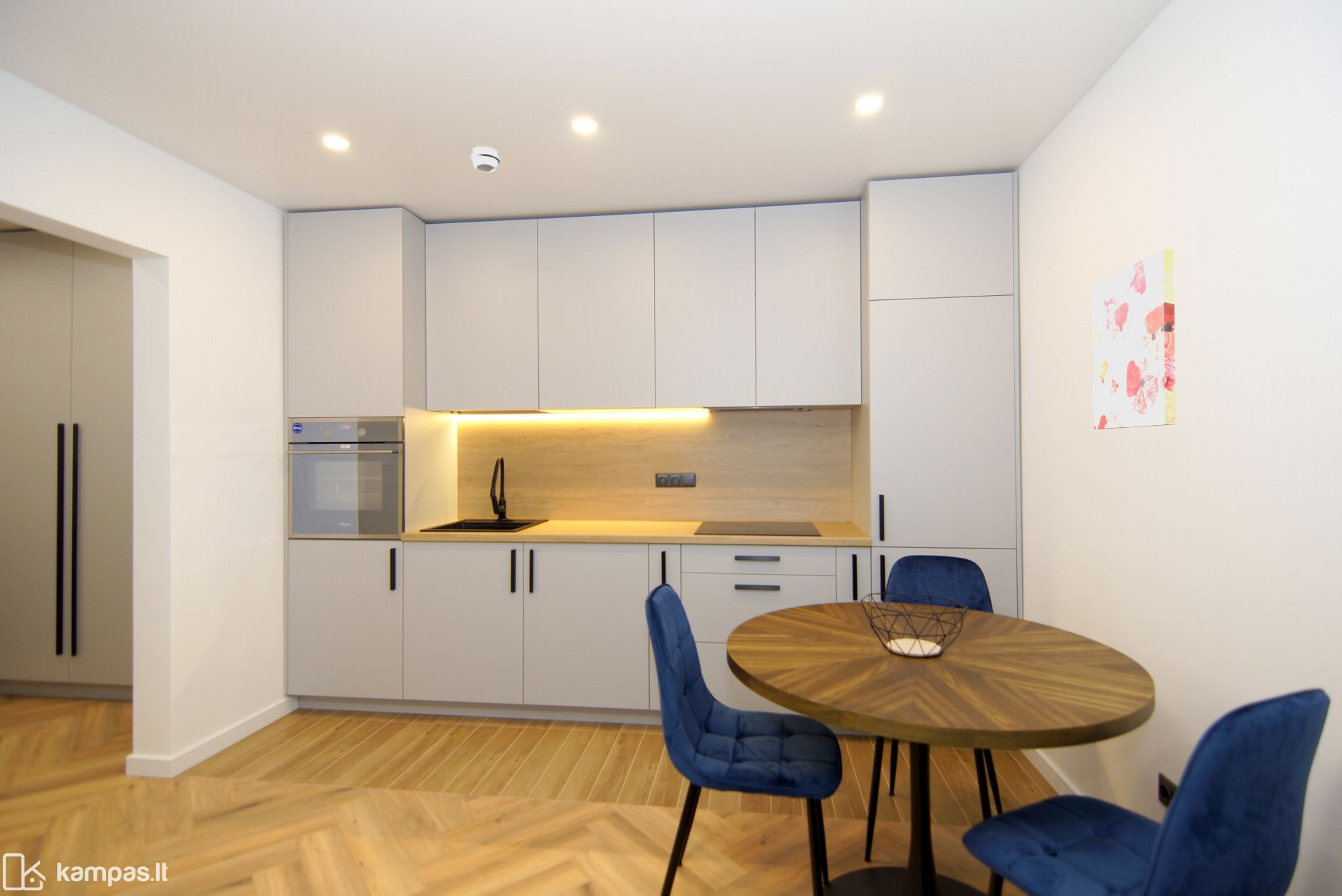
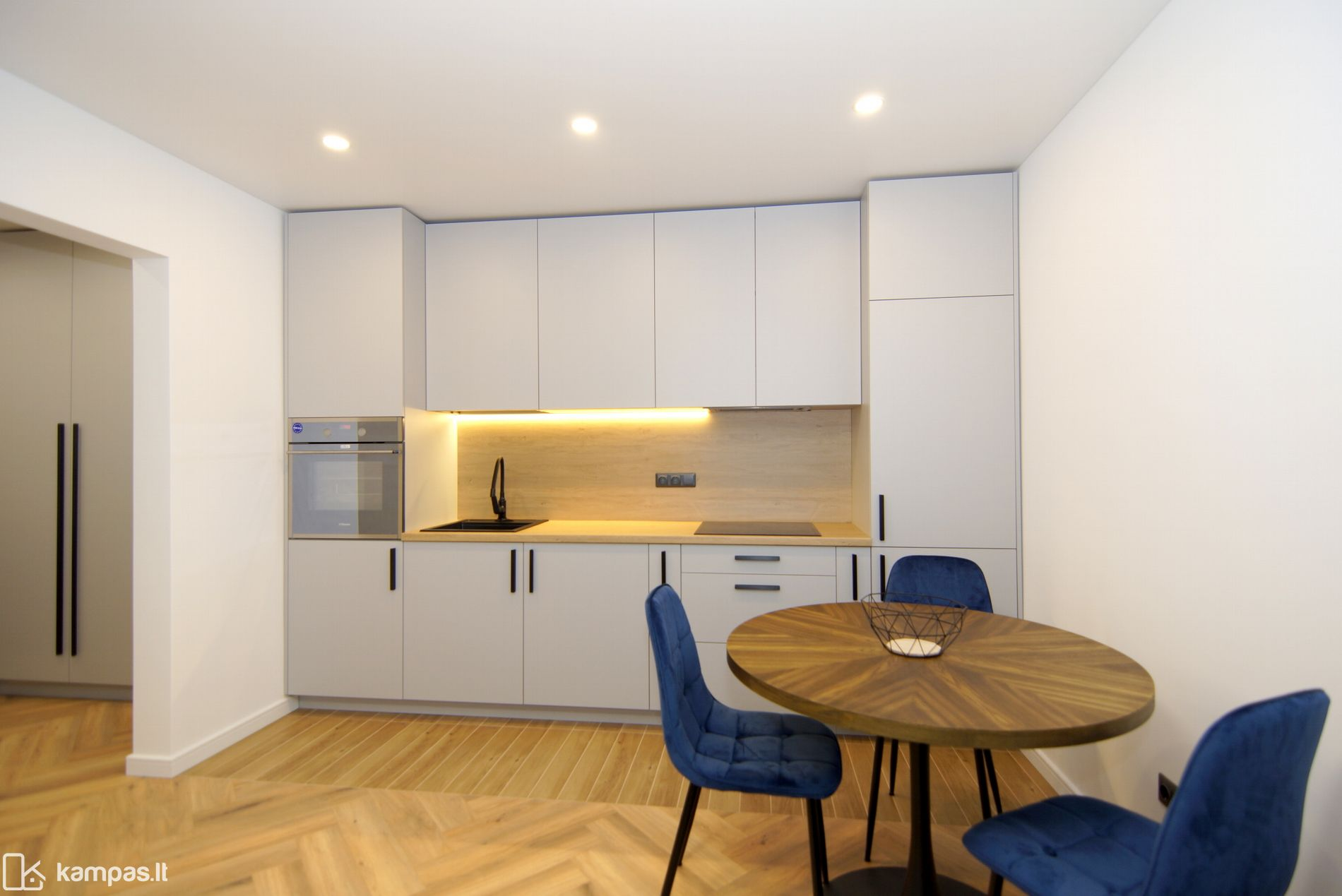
- smoke detector (485, 160)
- wall art (1129, 347)
